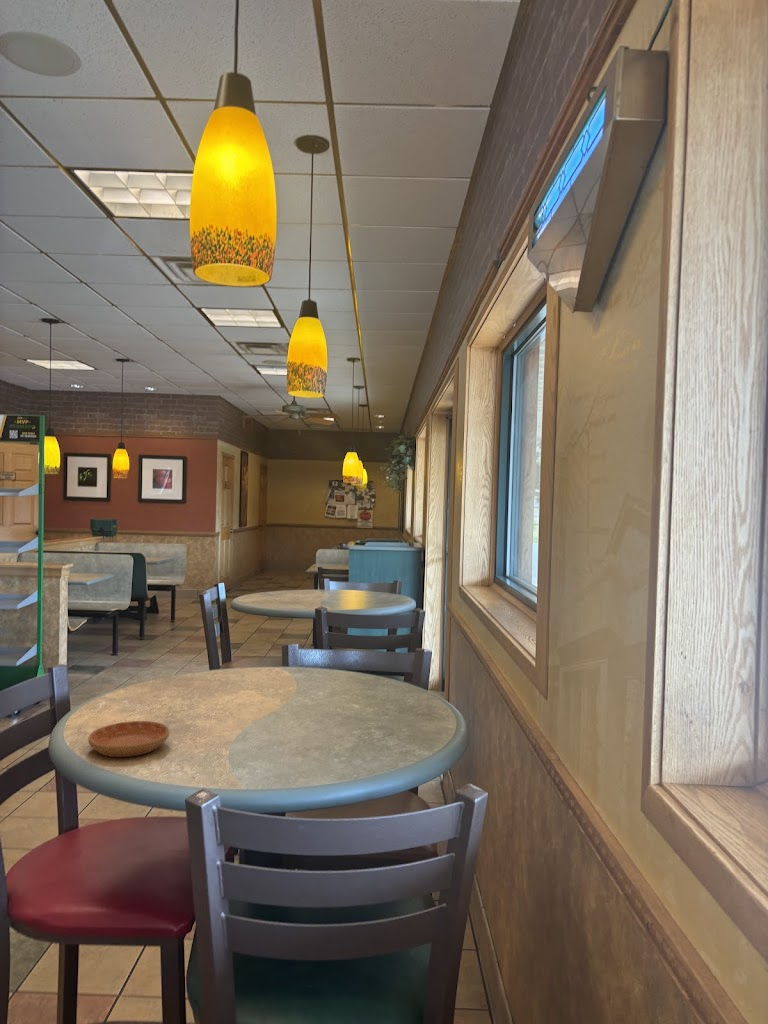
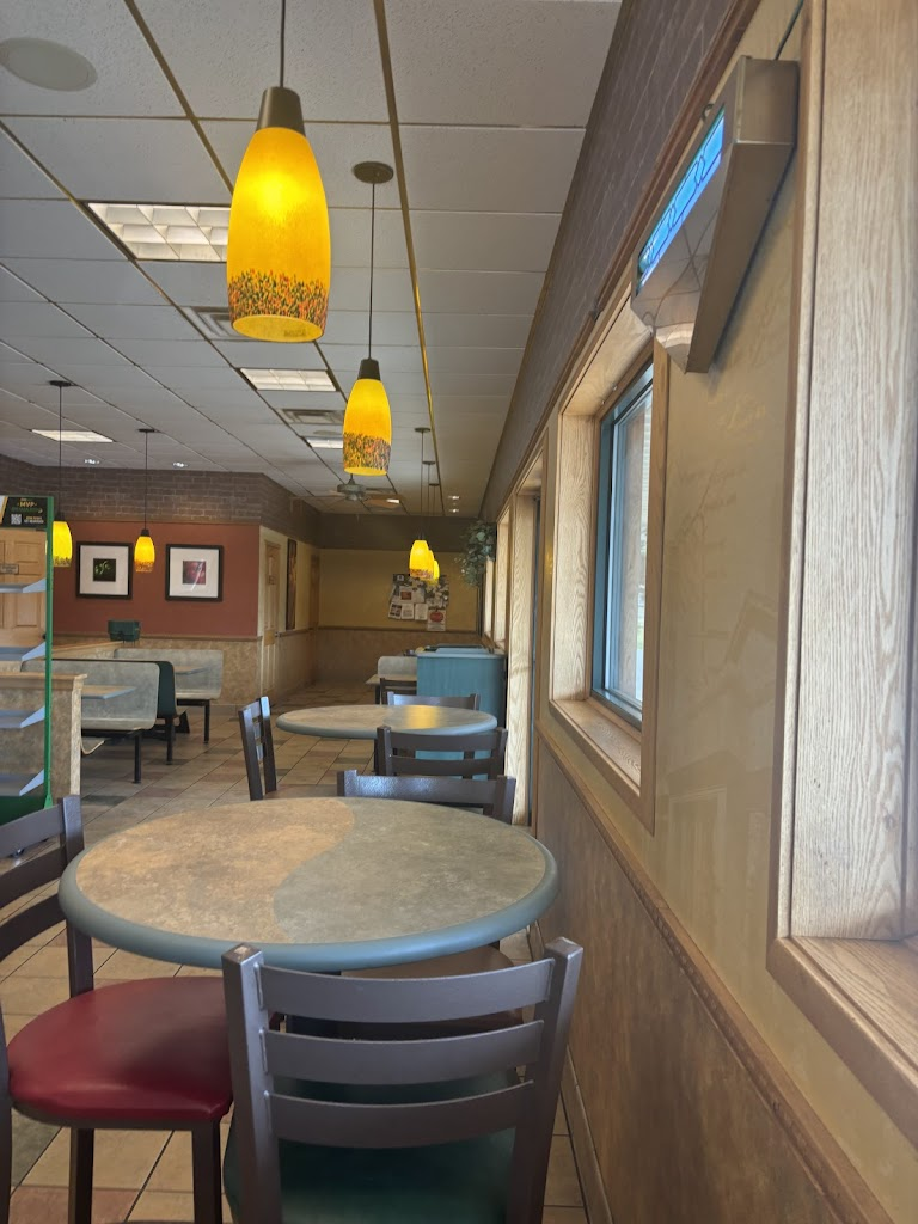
- saucer (129, 739)
